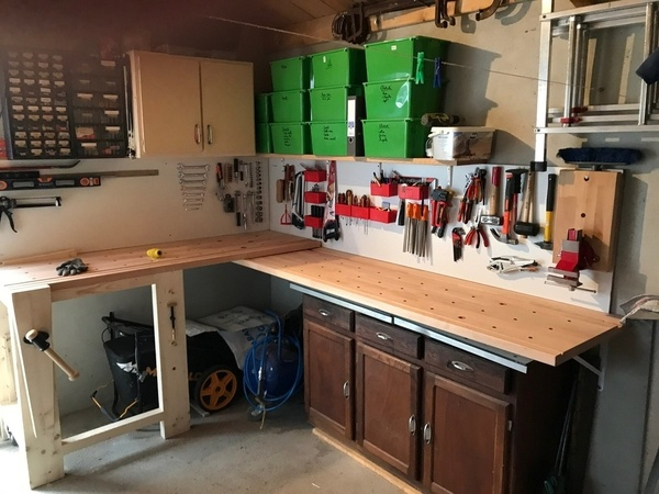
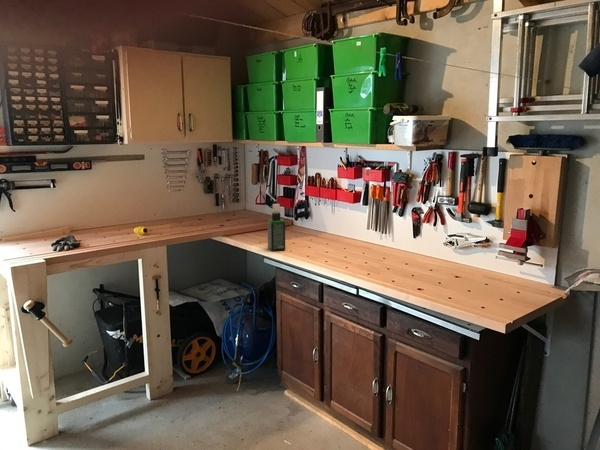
+ spray bottle (276, 226)
